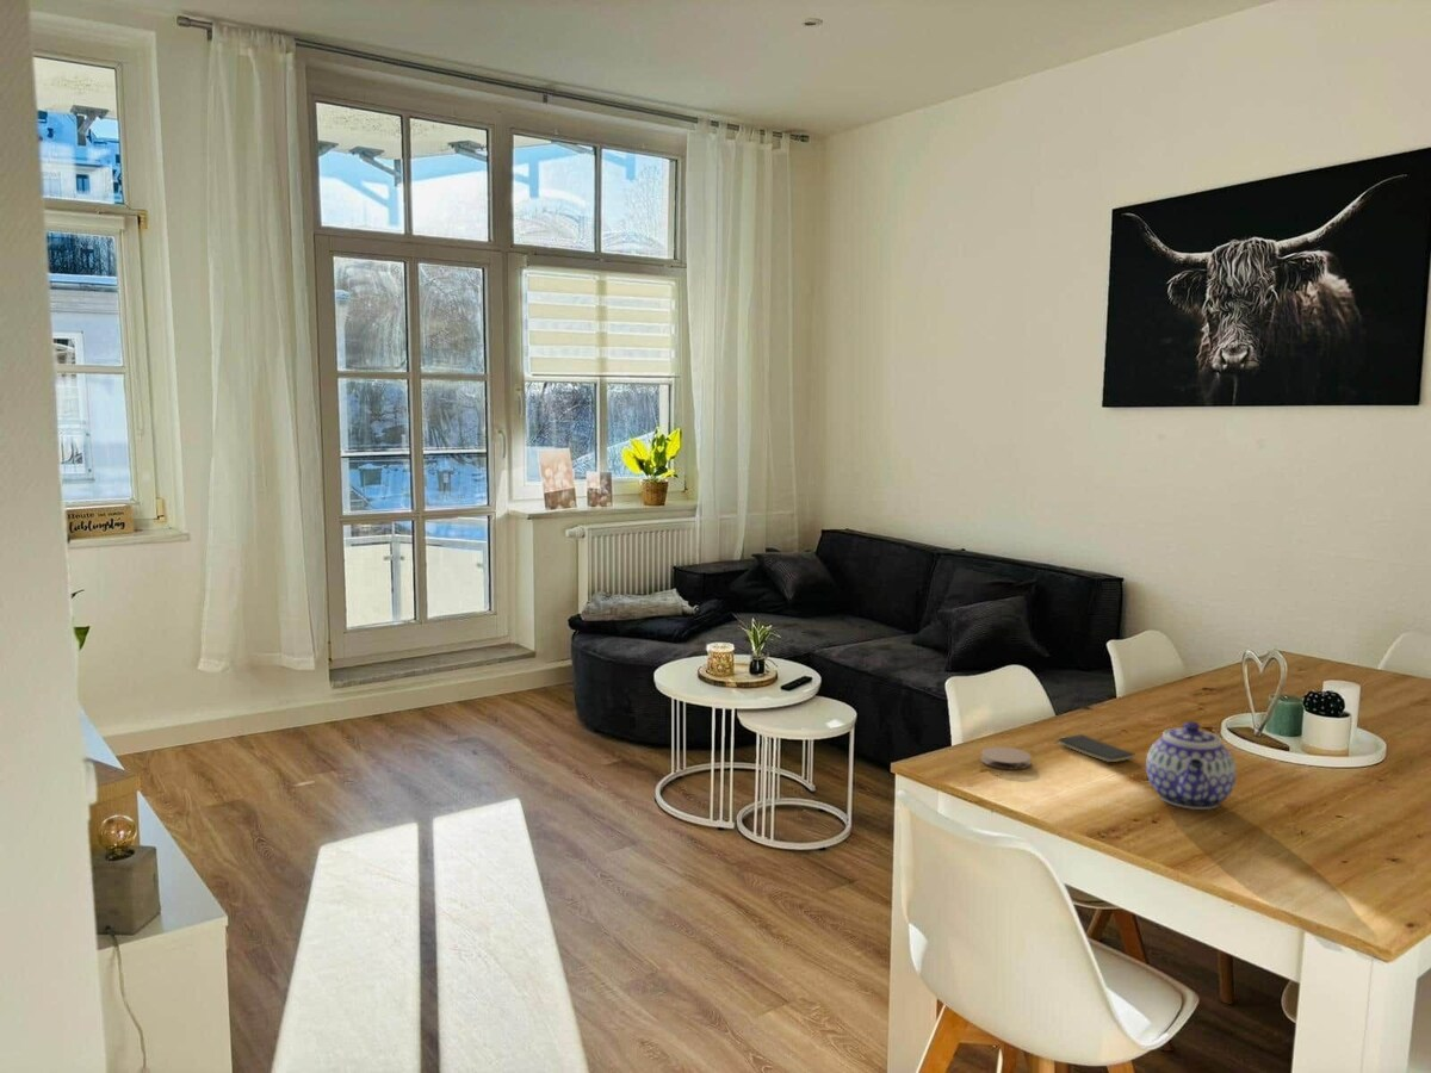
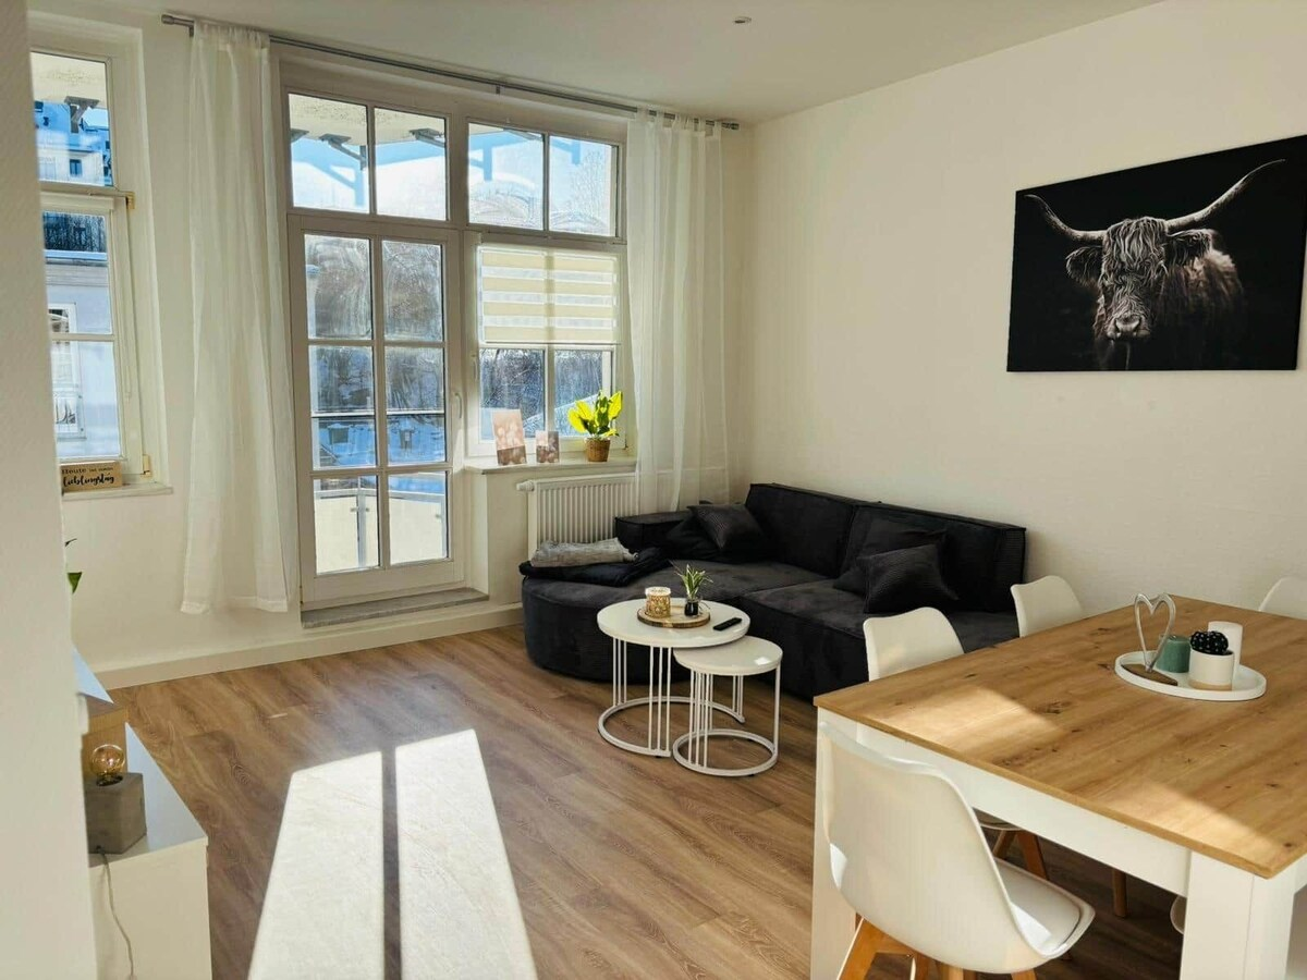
- smartphone (1095, 748)
- coaster (1005, 757)
- teapot (1190, 761)
